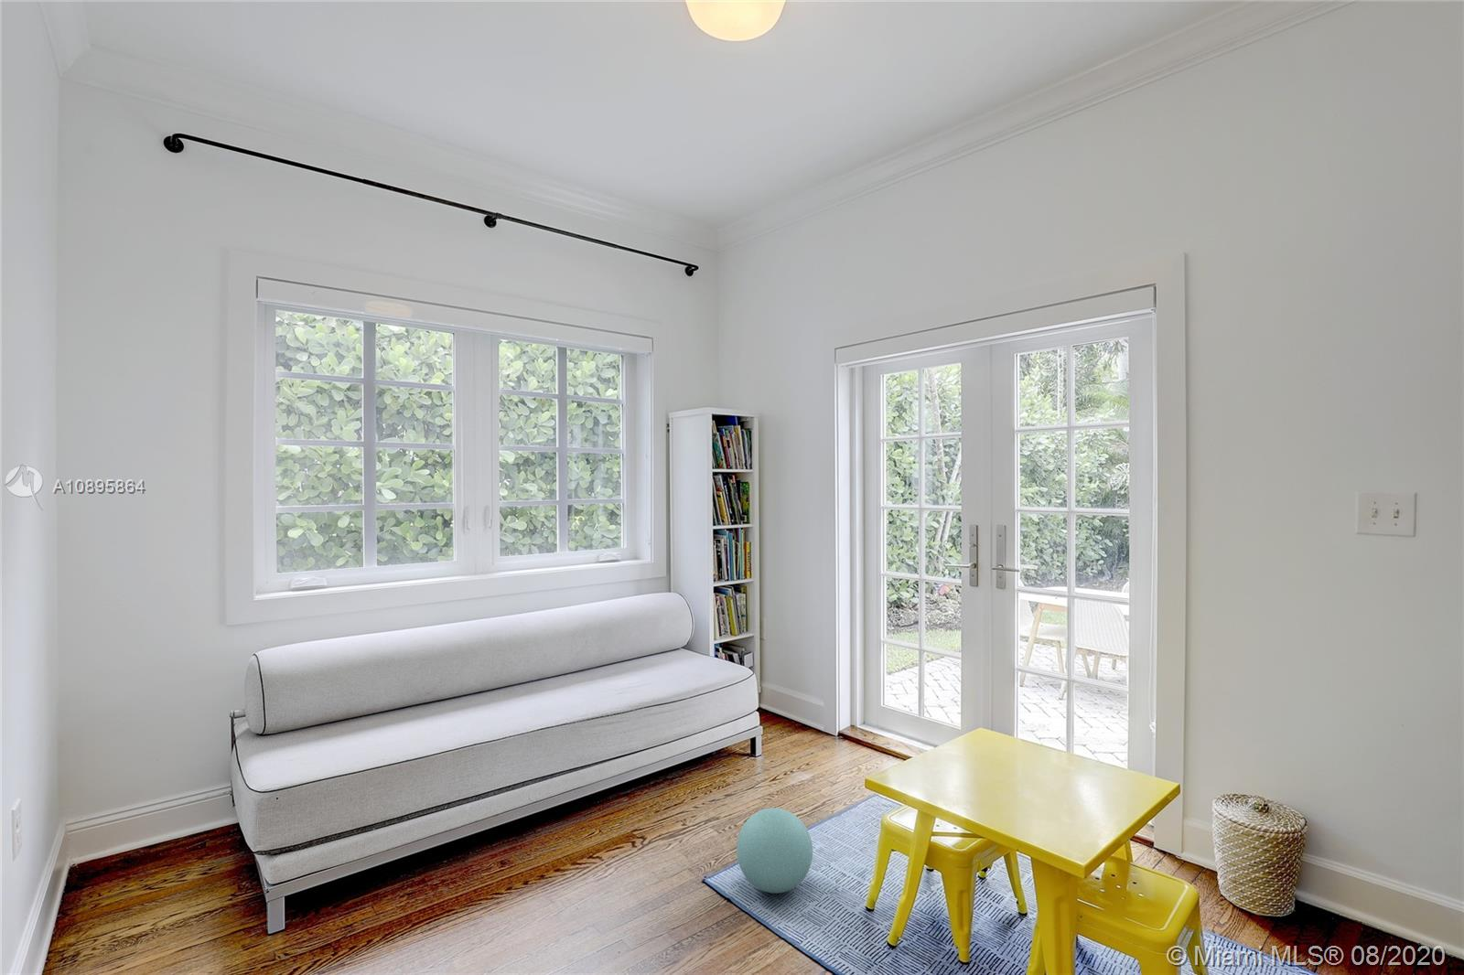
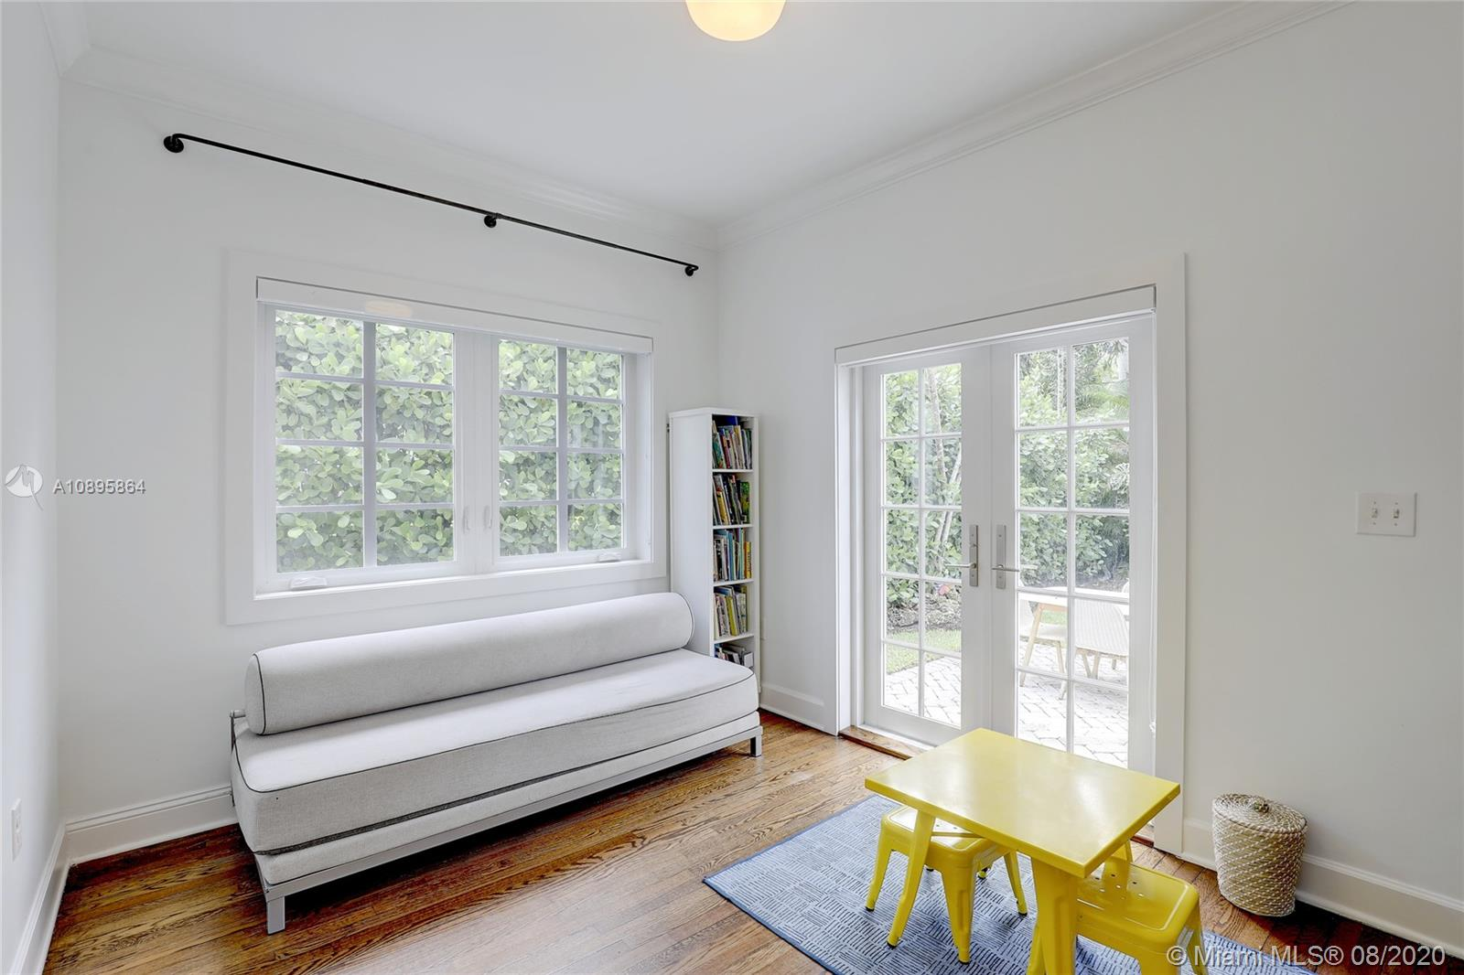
- ball (774, 849)
